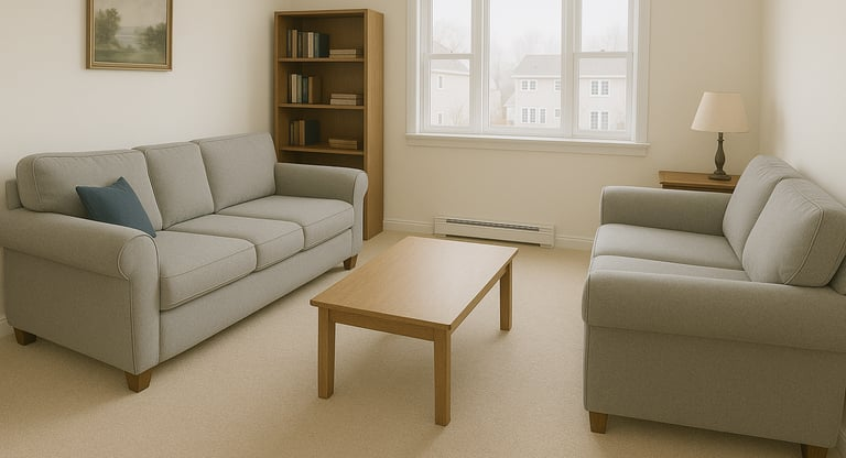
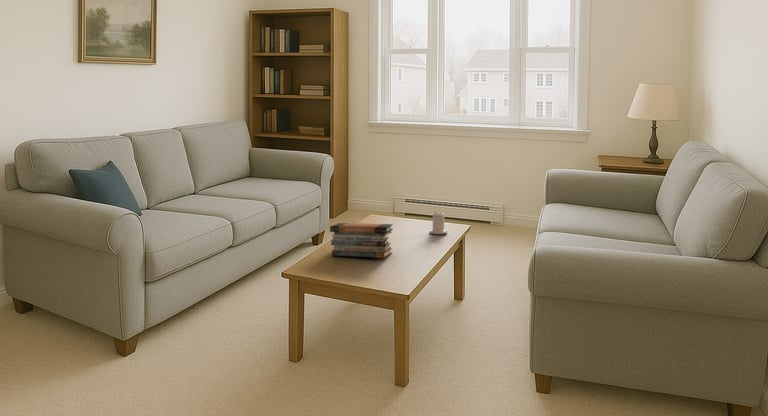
+ candle (438, 221)
+ book stack (361, 239)
